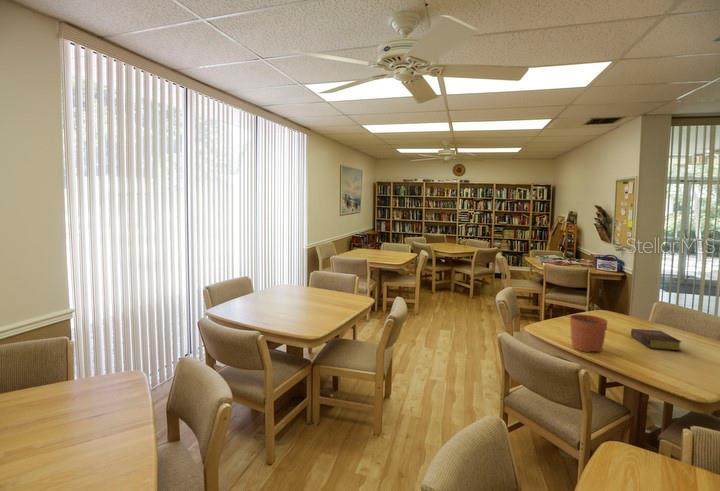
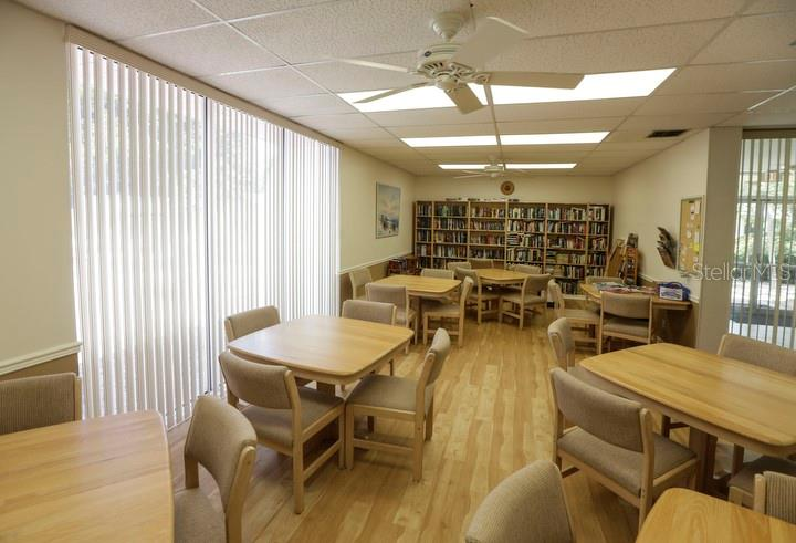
- bible (654, 339)
- plant pot (587, 325)
